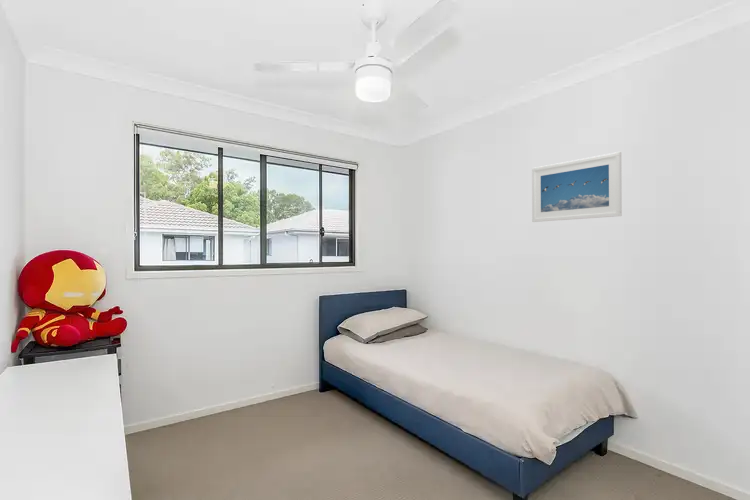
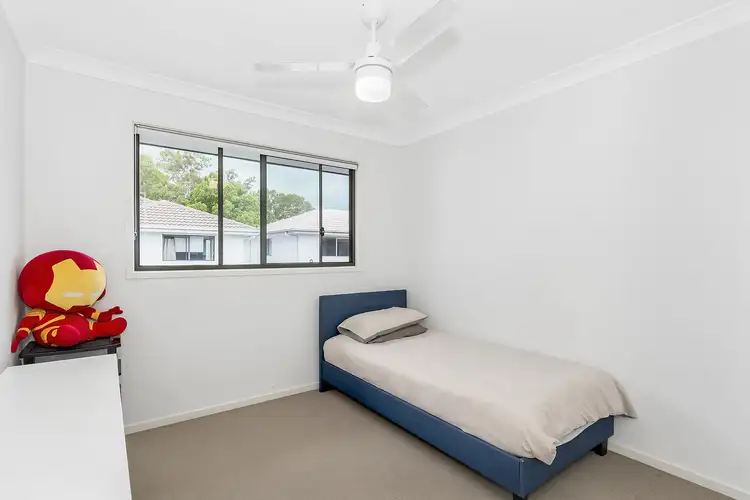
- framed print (572, 190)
